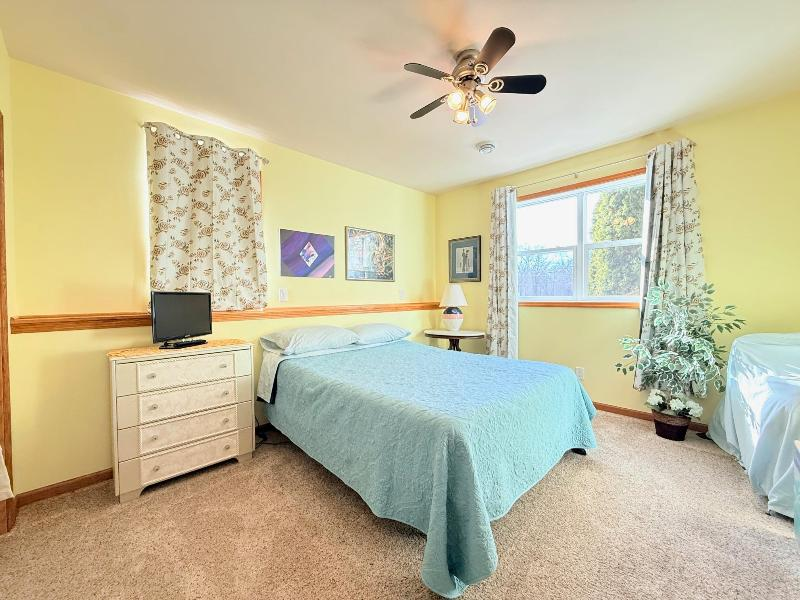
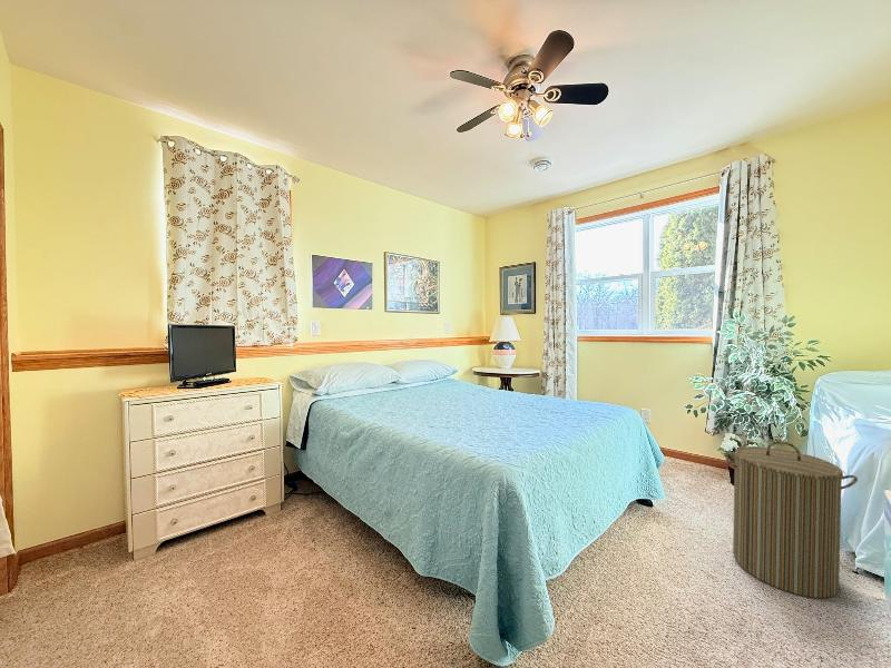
+ laundry hamper (783, 505)
